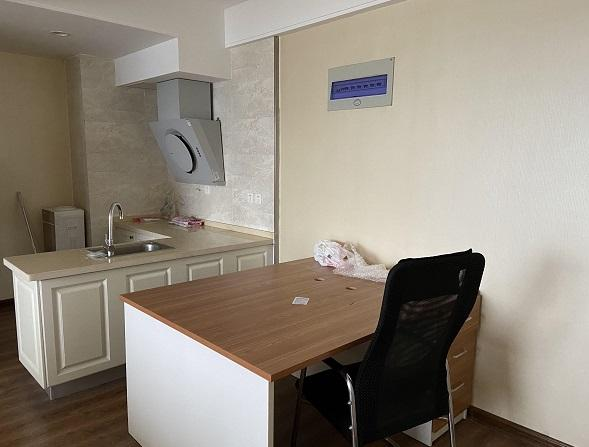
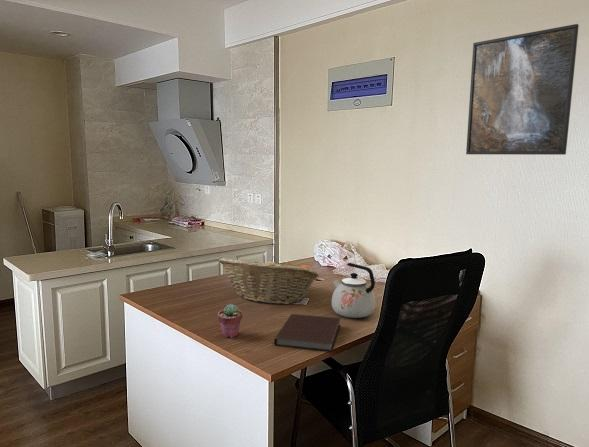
+ fruit basket (268, 274)
+ potted succulent (230, 319)
+ notebook (309, 331)
+ kettle (353, 288)
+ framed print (517, 95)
